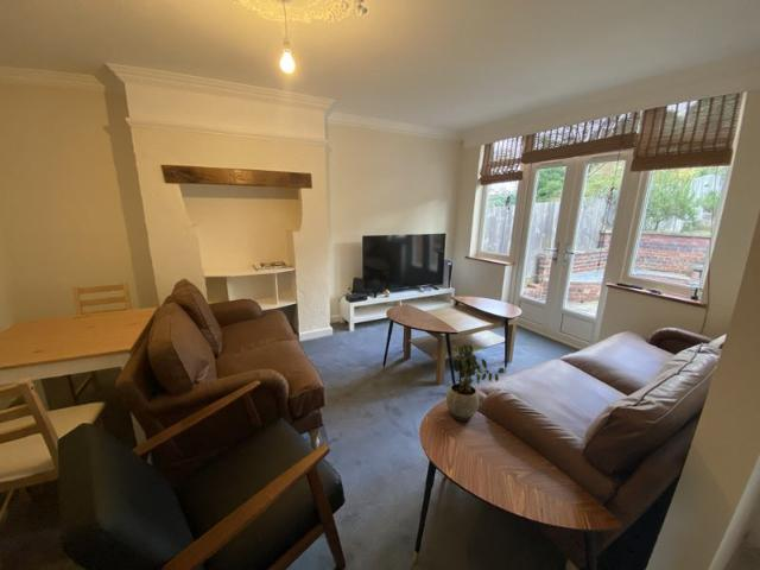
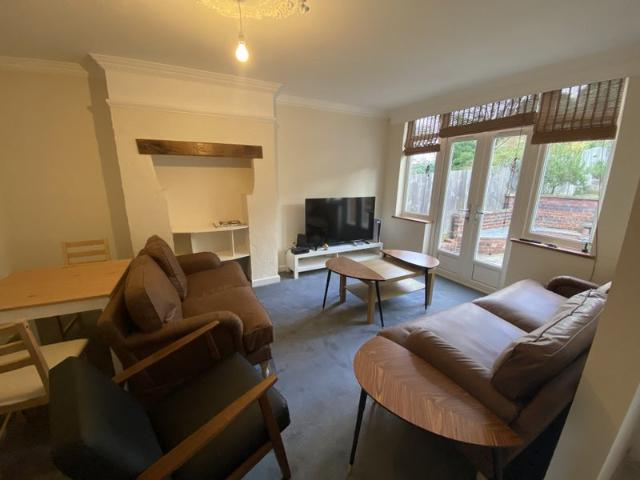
- potted plant (470, 380)
